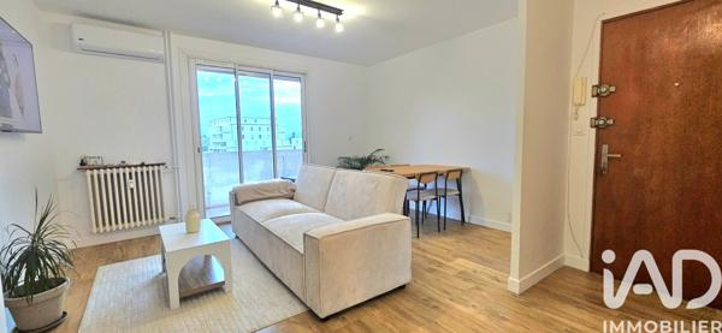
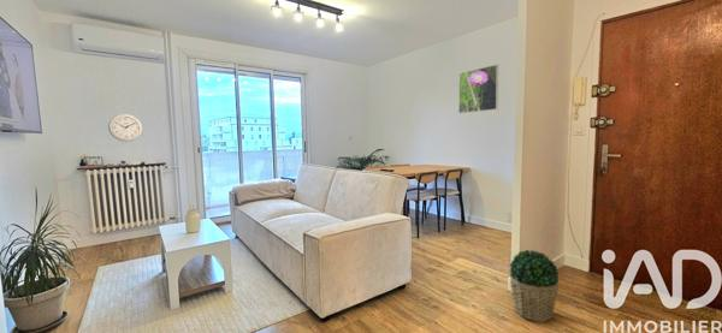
+ wall clock (125, 127)
+ potted plant (533, 283)
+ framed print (477, 90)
